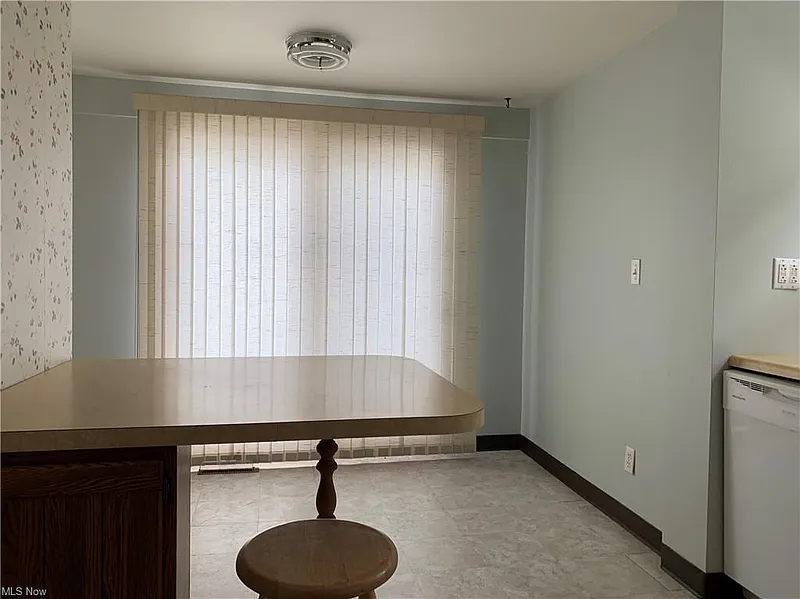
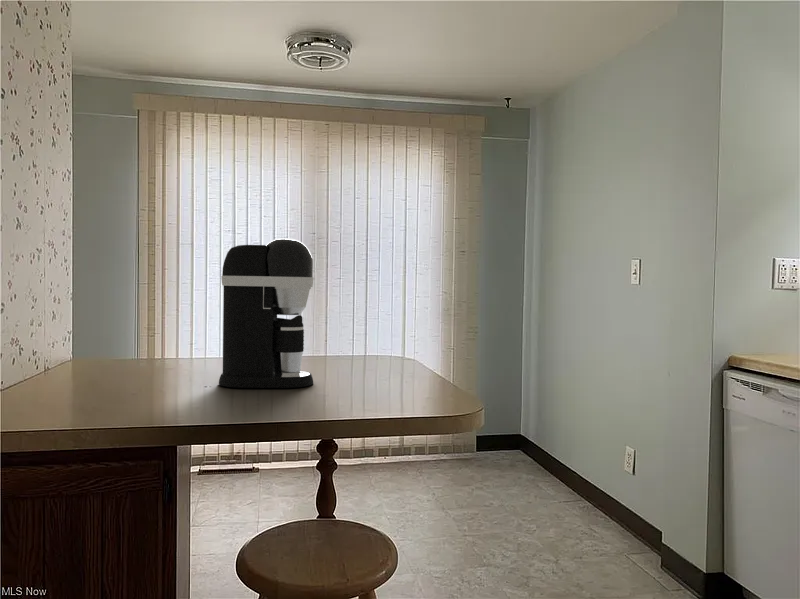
+ coffee maker (267, 310)
